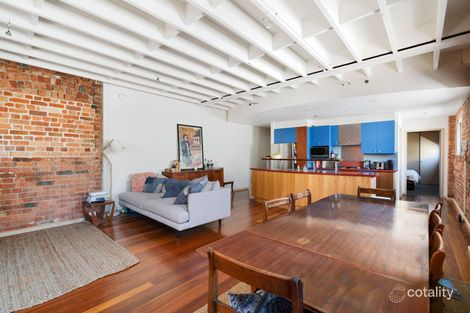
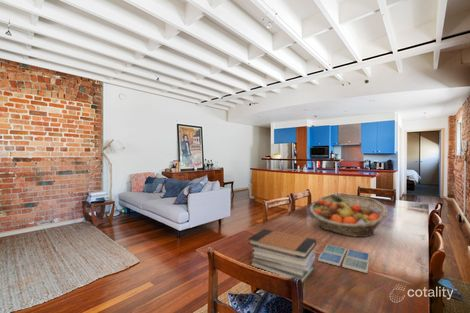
+ book stack (282, 253)
+ drink coaster (343, 256)
+ fruit basket (345, 213)
